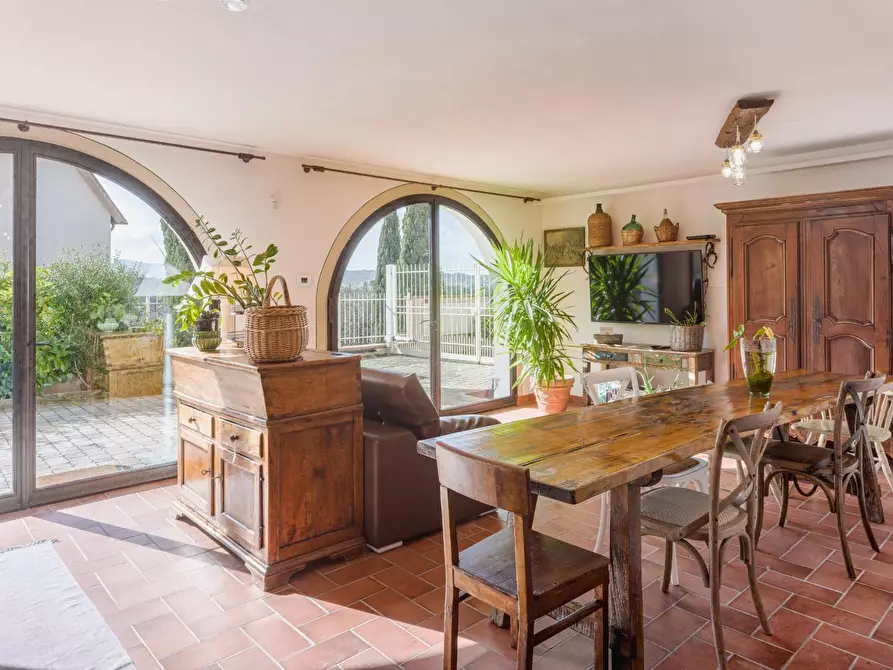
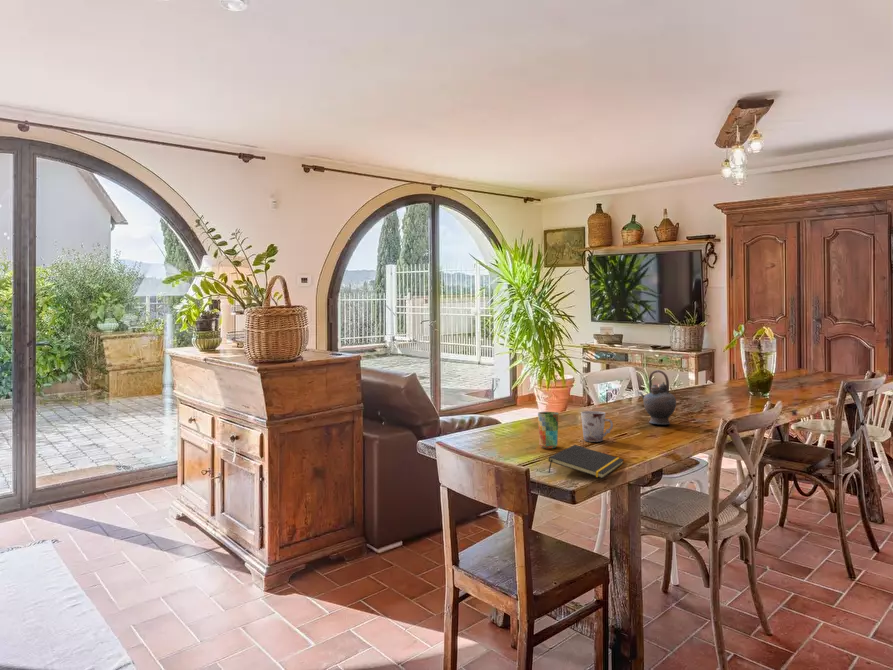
+ cup (548, 430)
+ cup (597, 426)
+ notepad (587, 460)
+ teapot (656, 396)
